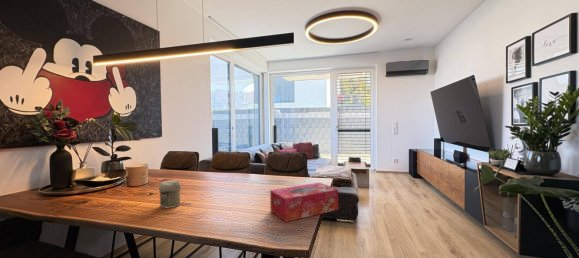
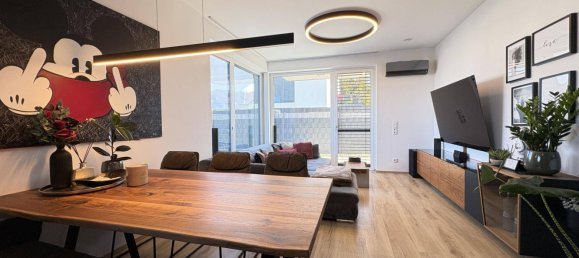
- tissue box (304, 199)
- jar (170, 193)
